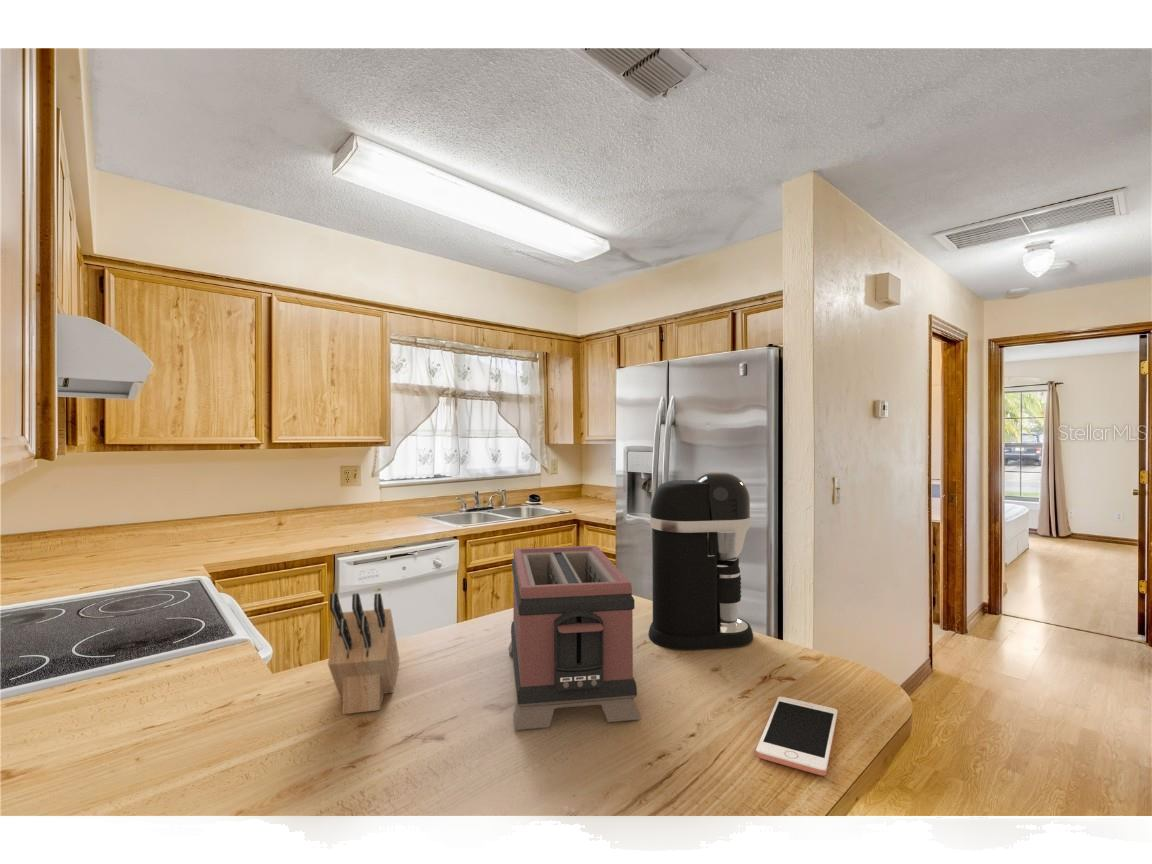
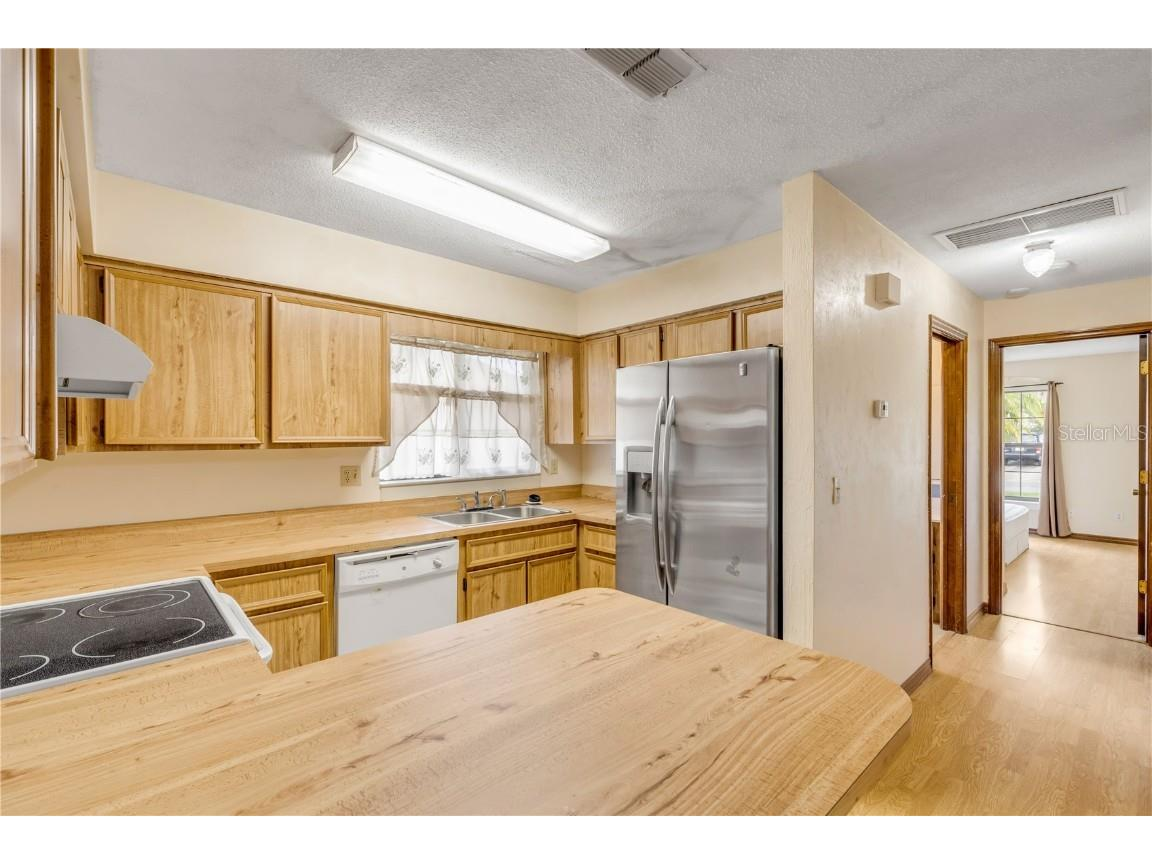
- cell phone (799, 731)
- coffee maker (700, 554)
- knife block (366, 635)
- toaster (566, 623)
